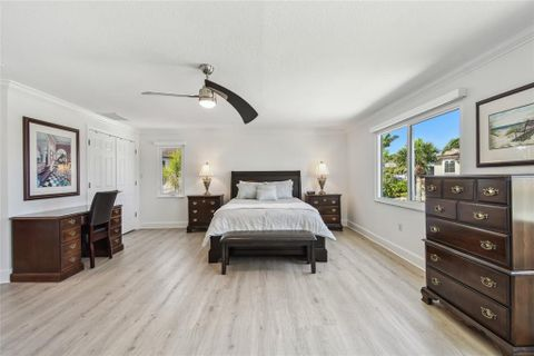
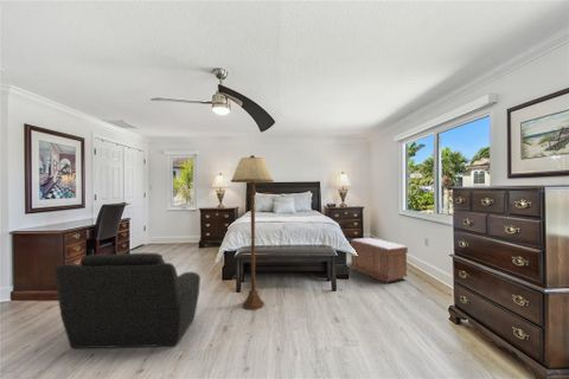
+ armchair (136, 291)
+ bench (377, 257)
+ floor lamp (252, 230)
